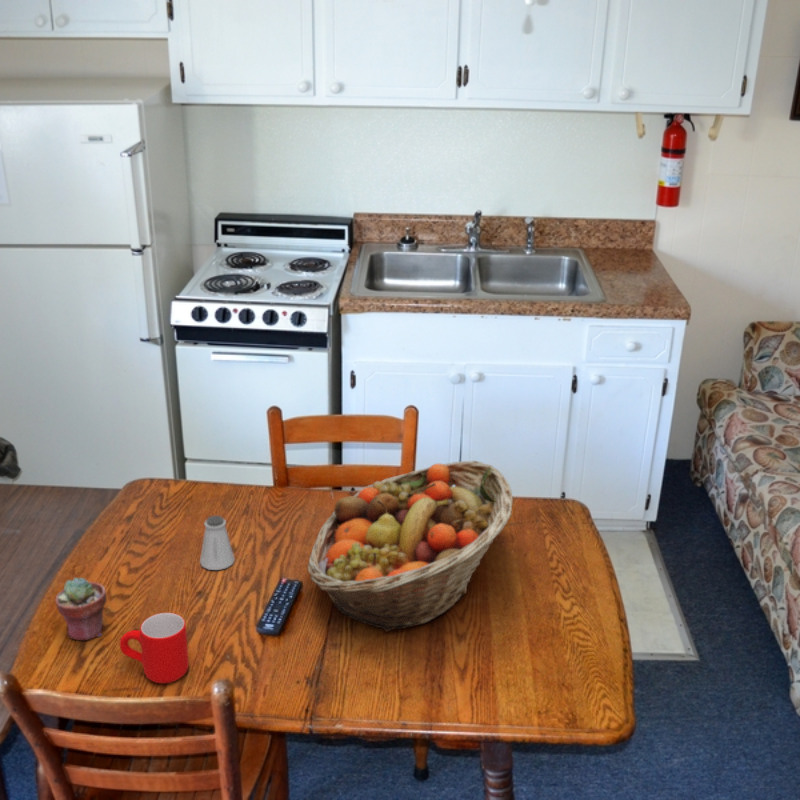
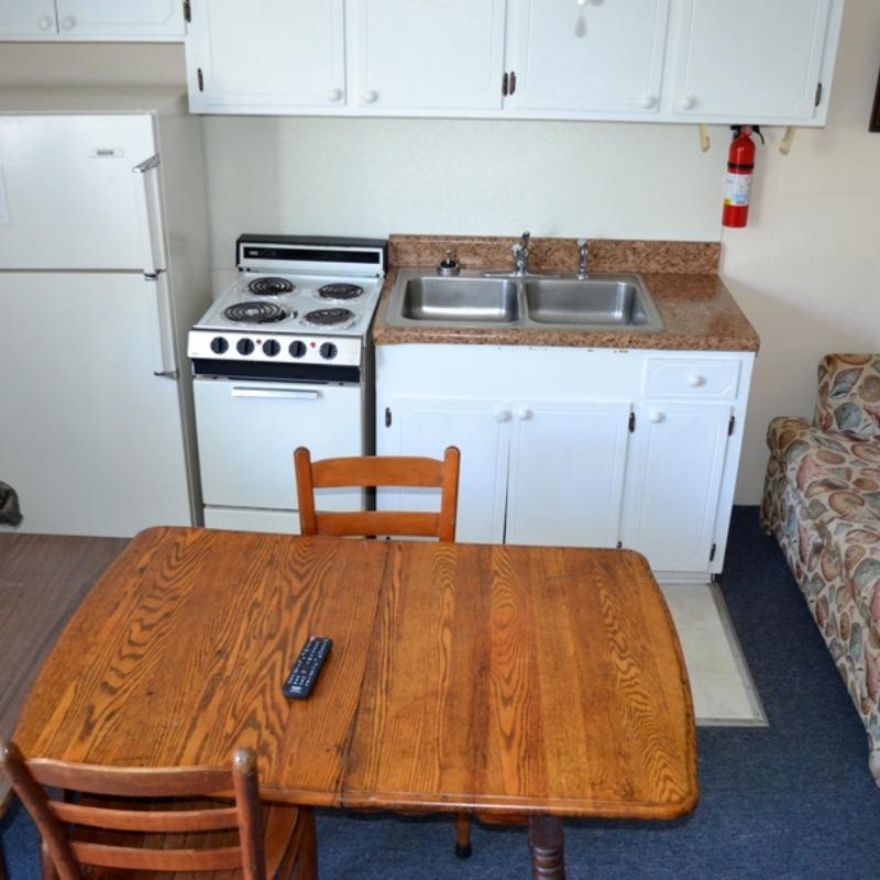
- saltshaker (216, 540)
- fruit basket (410, 537)
- mug (153, 648)
- potted succulent (82, 605)
